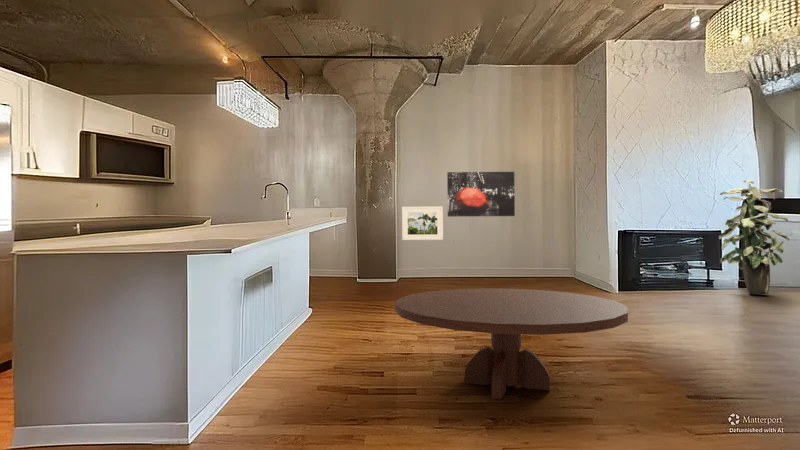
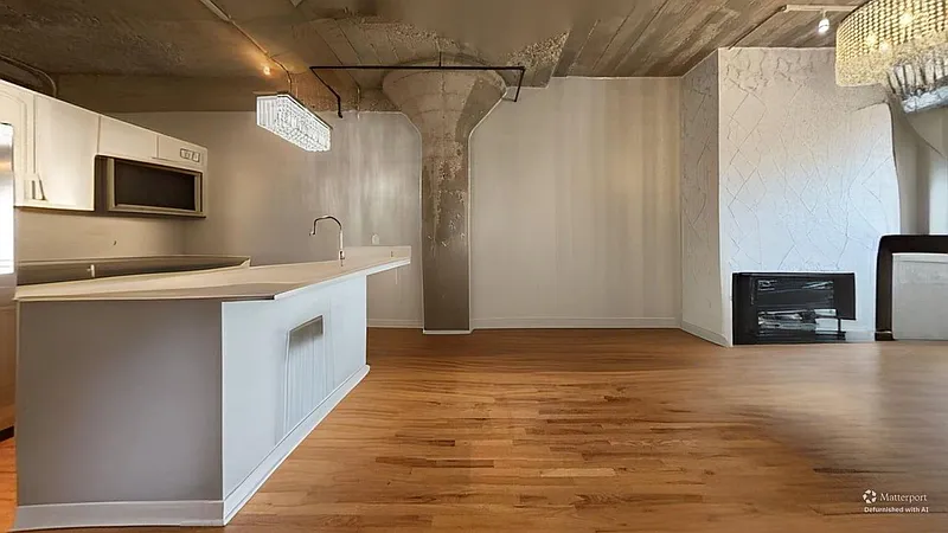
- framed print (422, 223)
- indoor plant (751, 237)
- round table (506, 343)
- wall art (480, 194)
